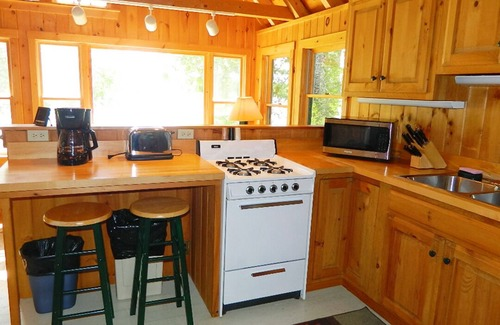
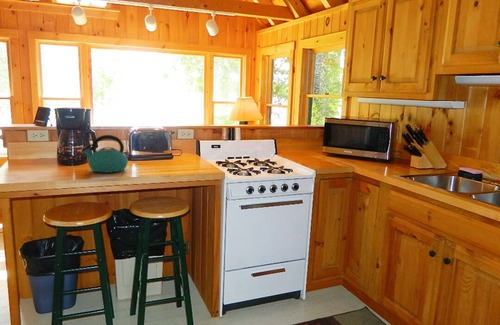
+ kettle (105, 152)
